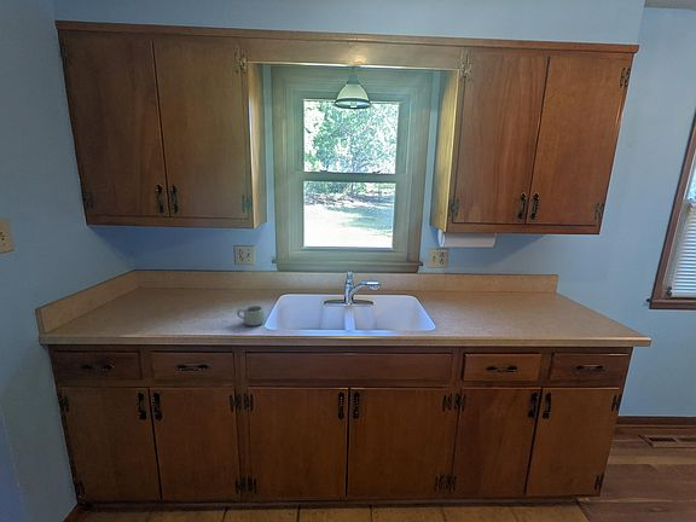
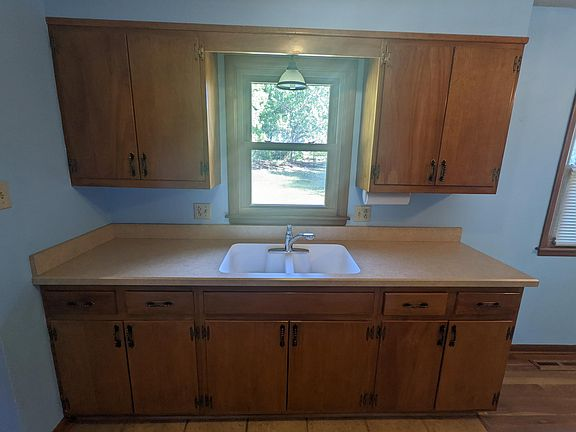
- mug (250, 315)
